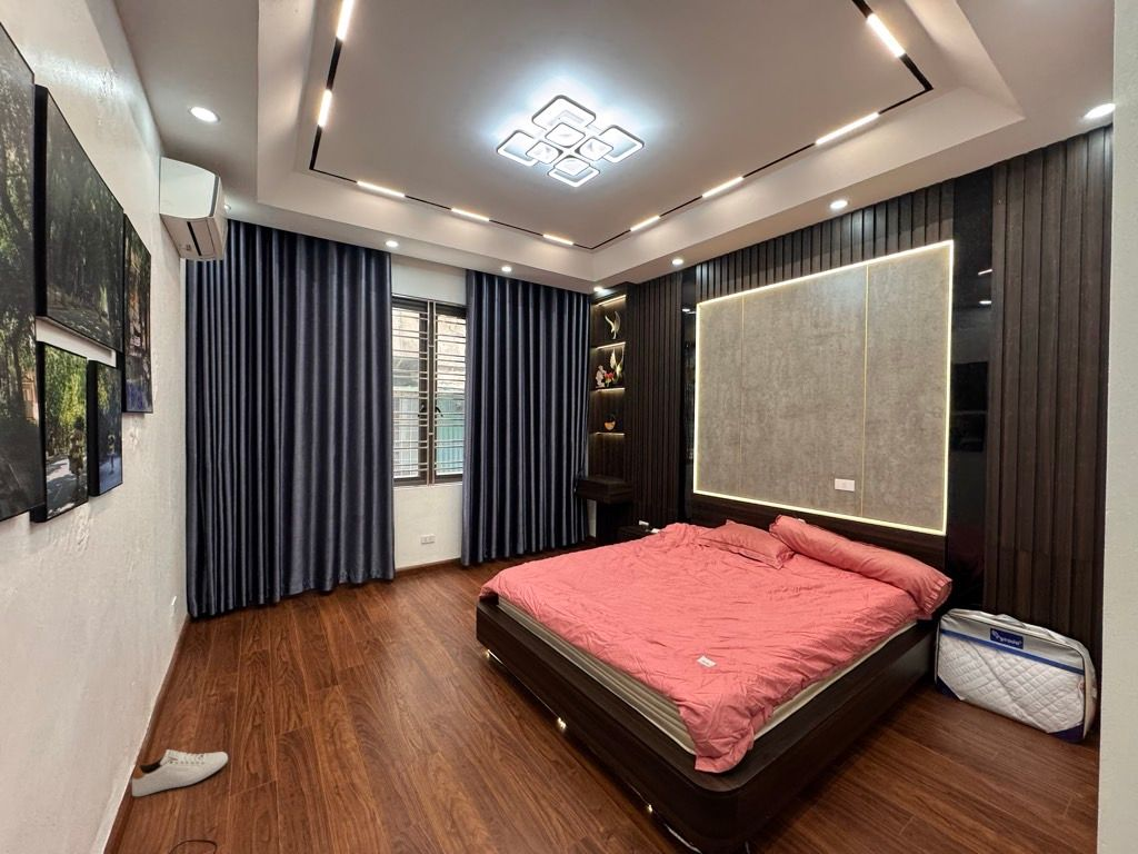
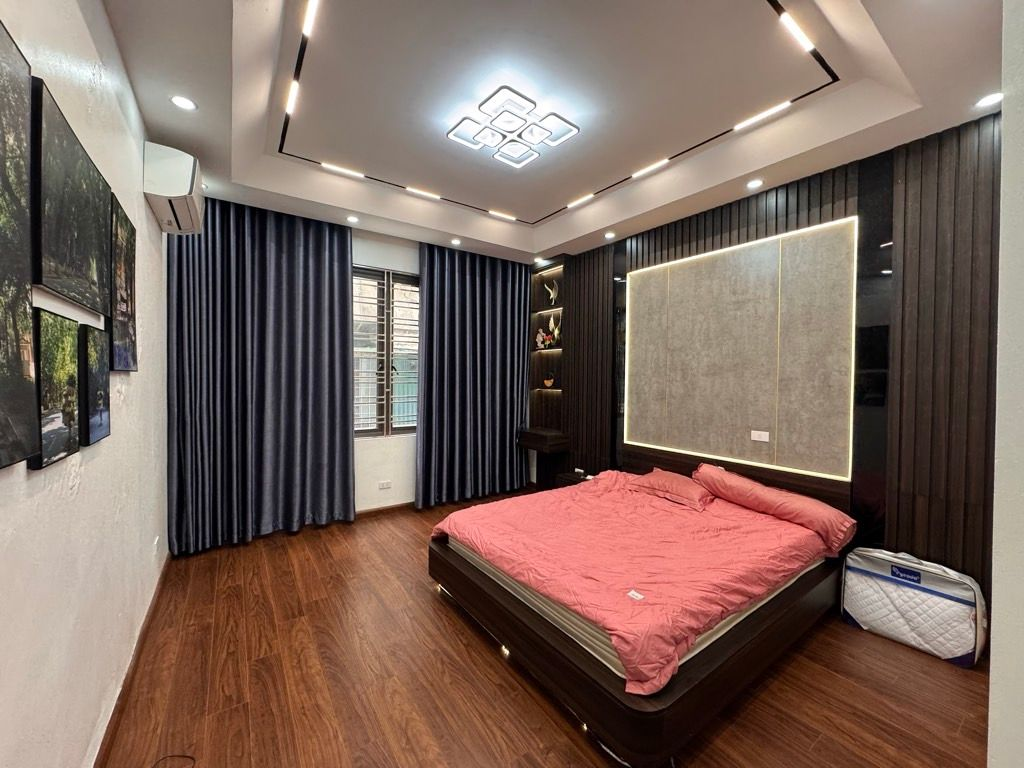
- shoe (181, 764)
